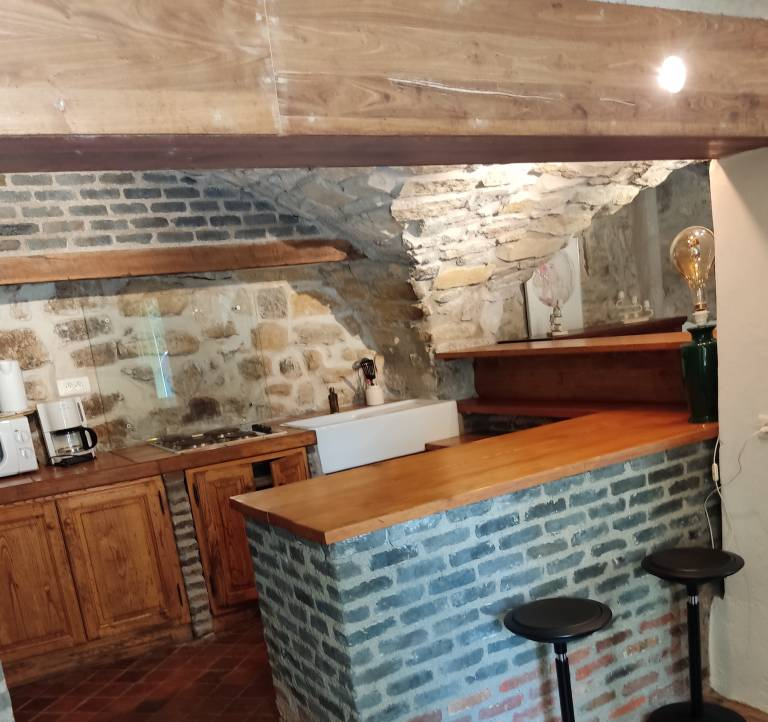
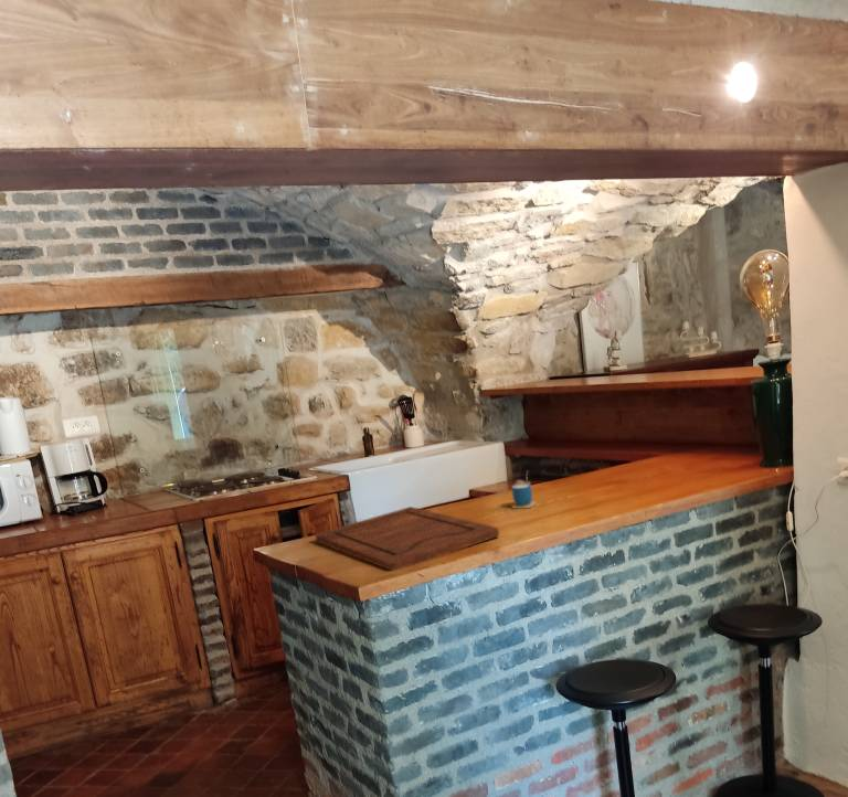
+ cup (521, 488)
+ cutting board (402, 534)
